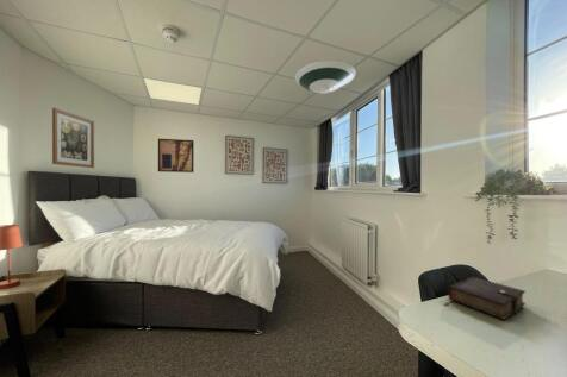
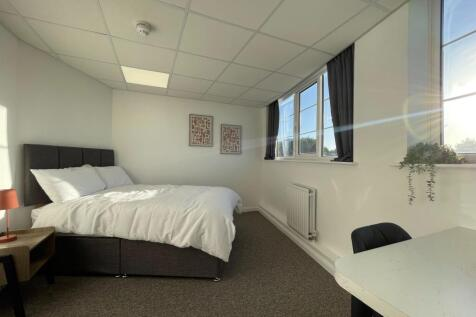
- wall art (175, 156)
- wall art (75, 140)
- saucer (324, 83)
- book (481, 296)
